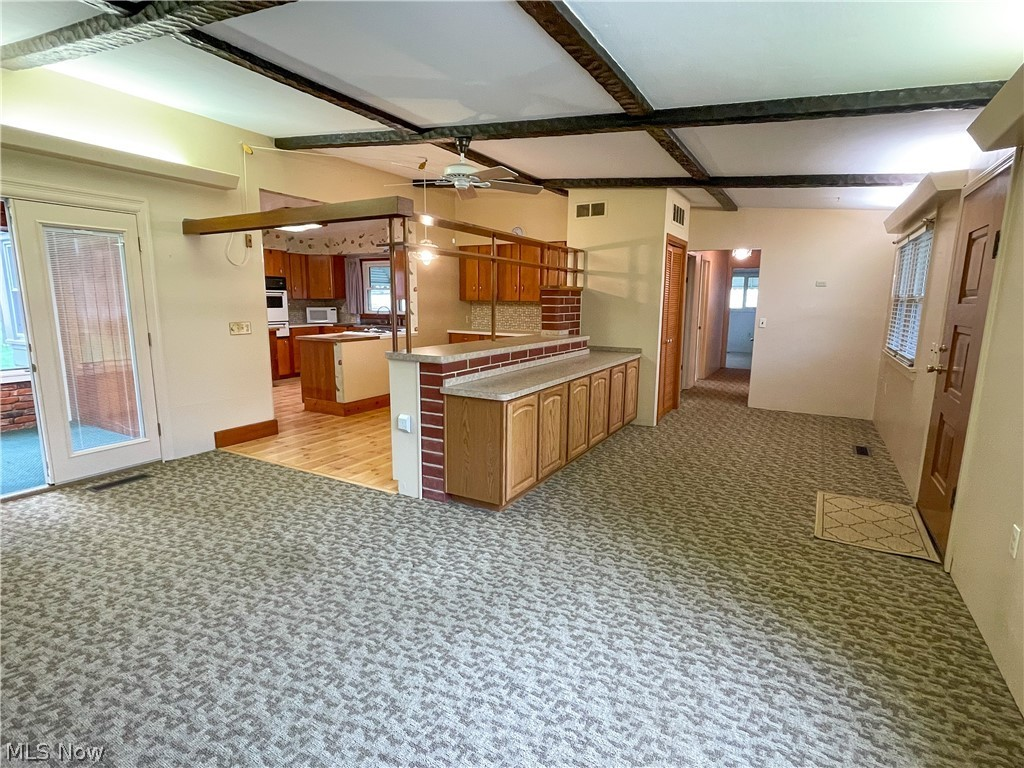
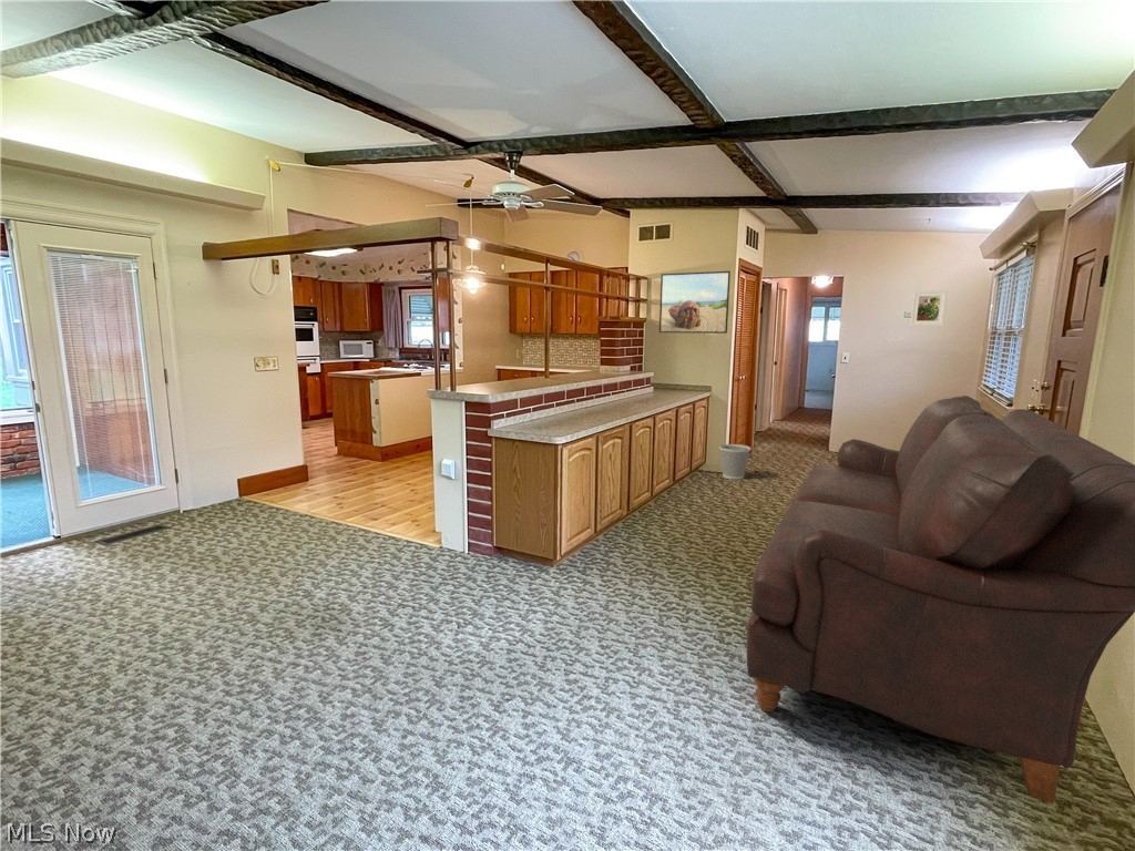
+ sofa (917, 521)
+ wastebasket (734, 461)
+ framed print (928, 308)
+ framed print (693, 303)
